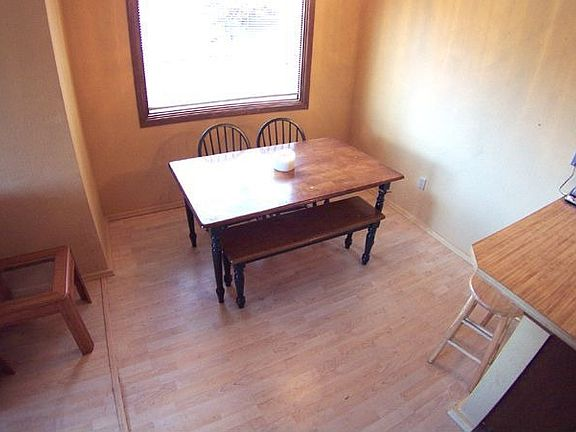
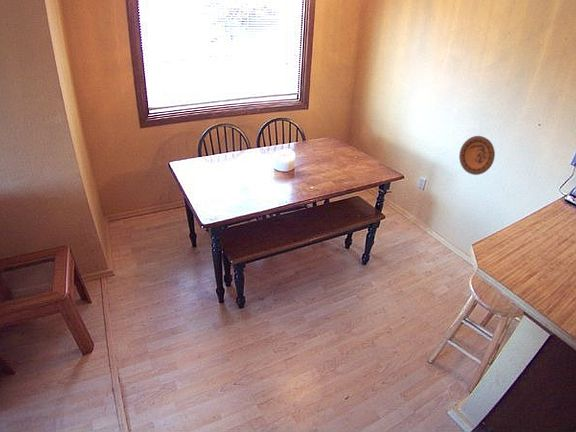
+ decorative plate (476, 155)
